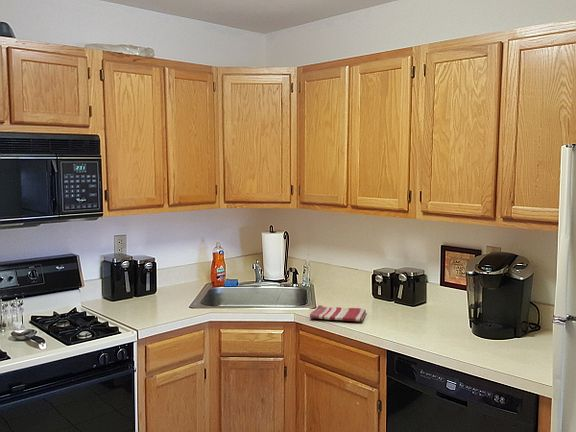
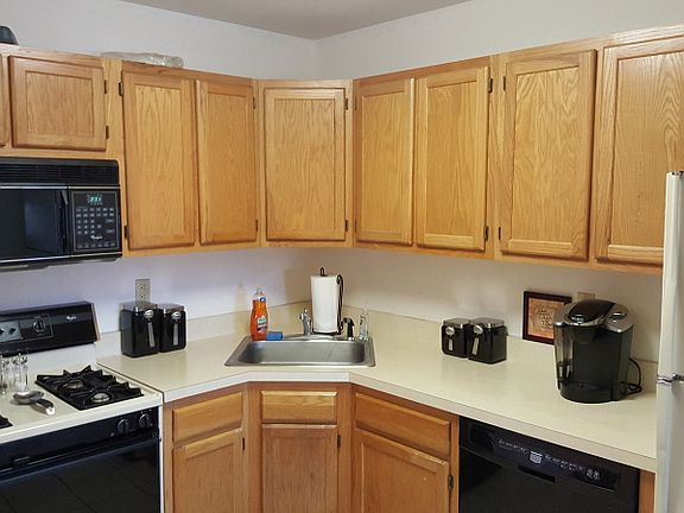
- dish towel (338, 313)
